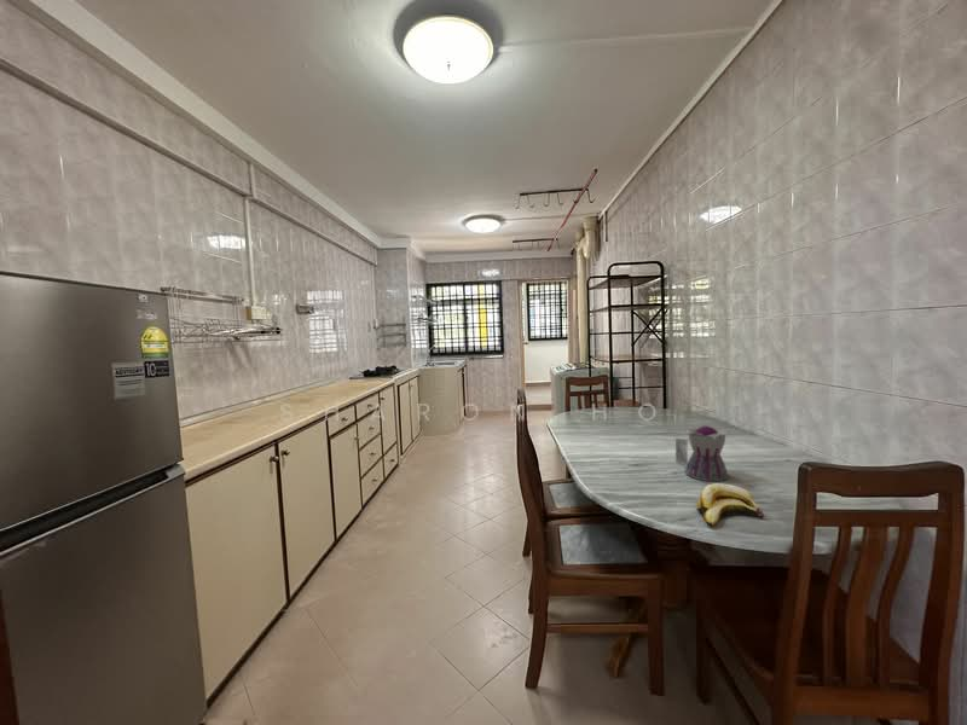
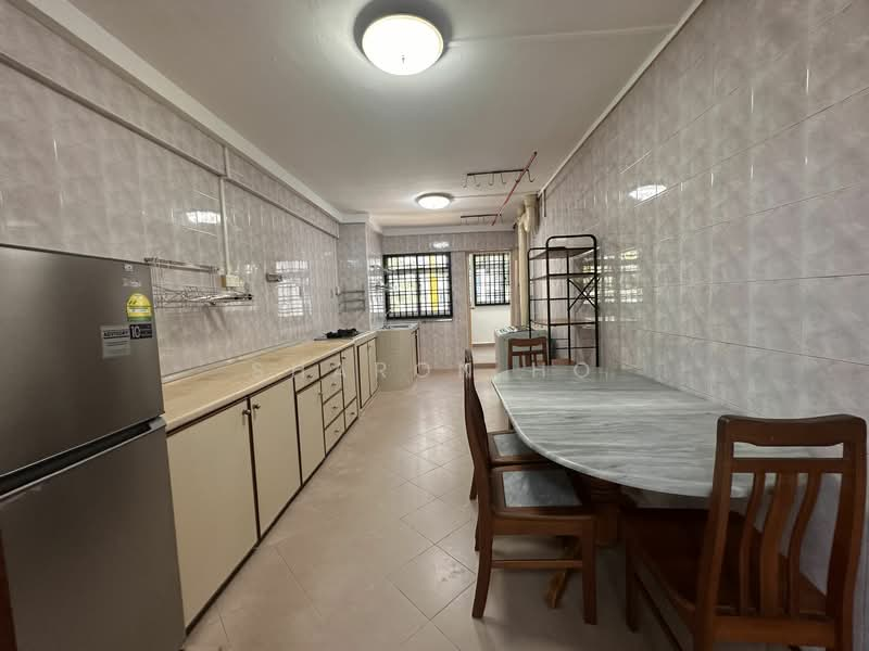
- teapot (701, 448)
- banana (729, 503)
